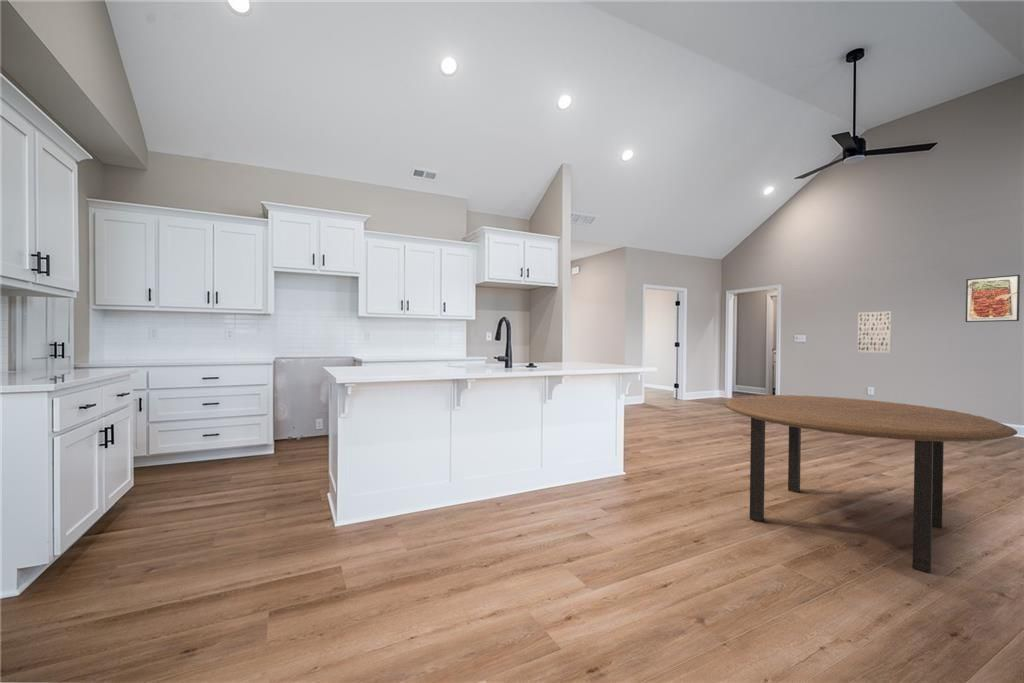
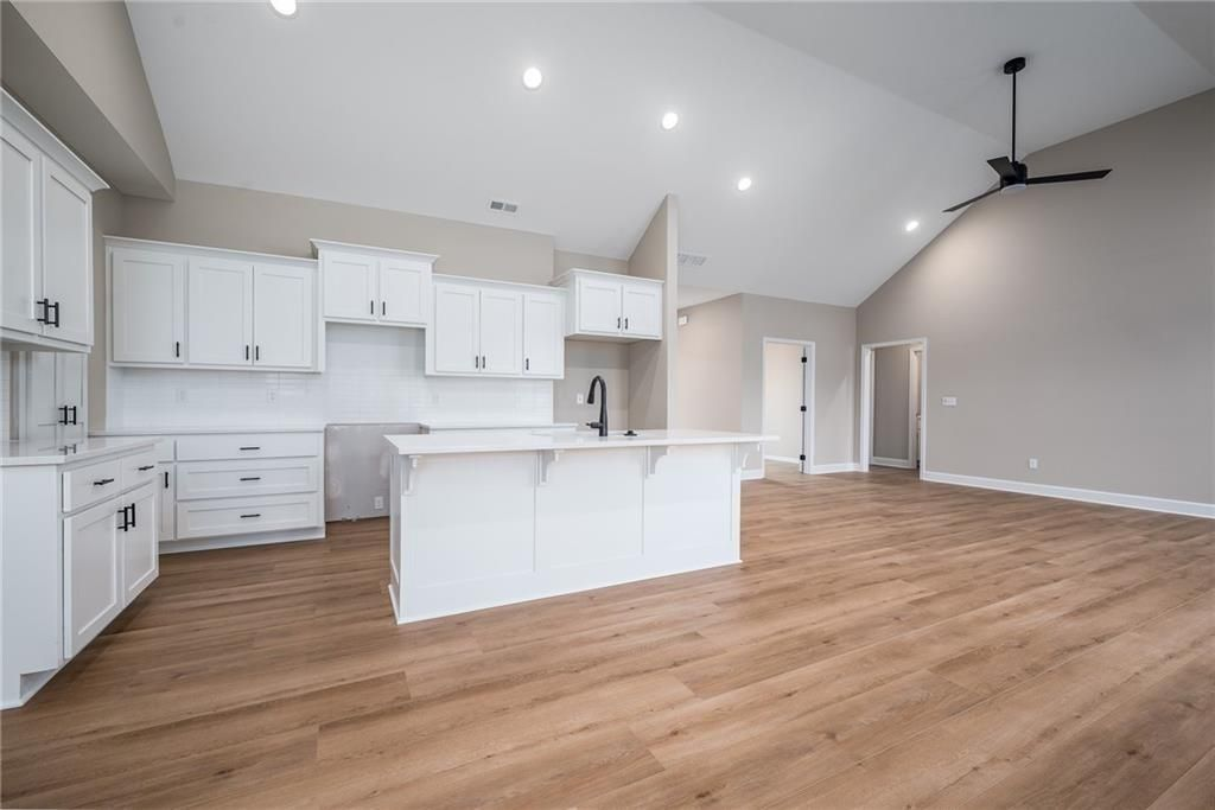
- dining table (846, 434)
- wall art (874, 332)
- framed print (991, 299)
